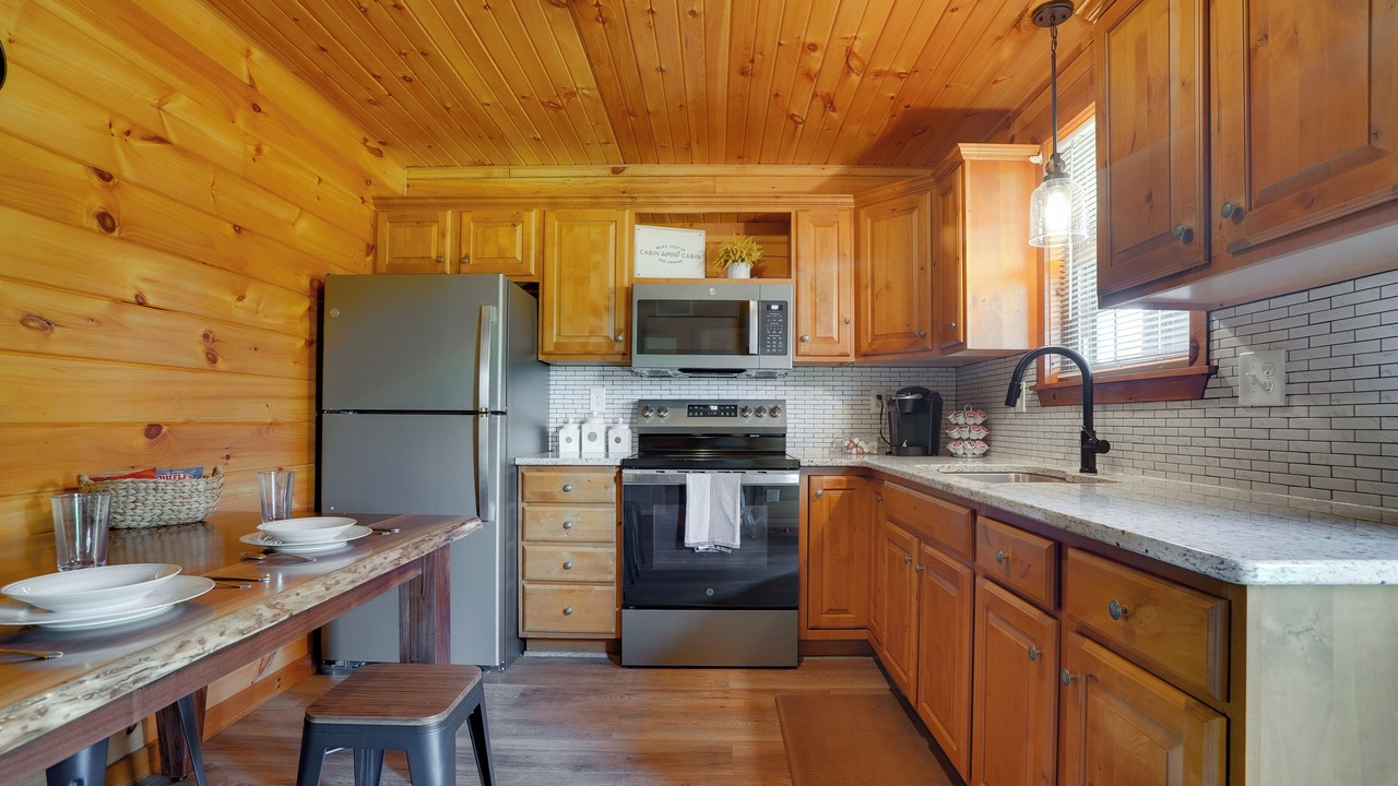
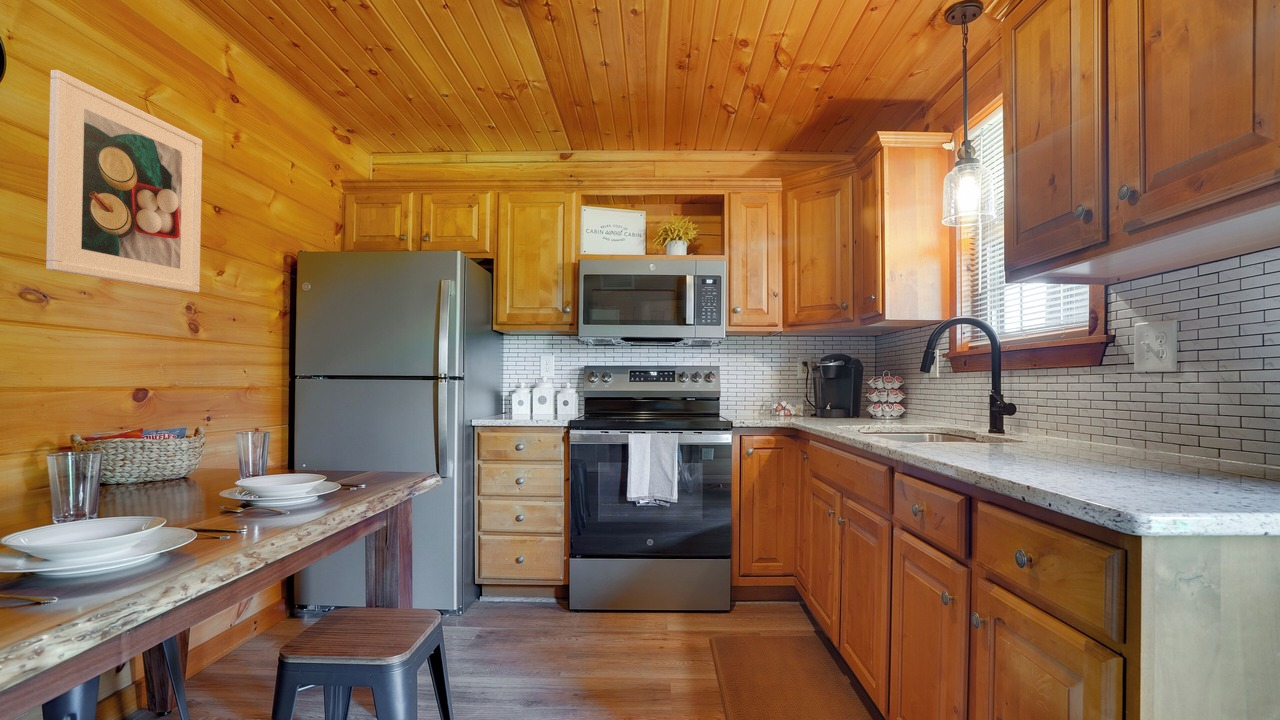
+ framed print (134, 195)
